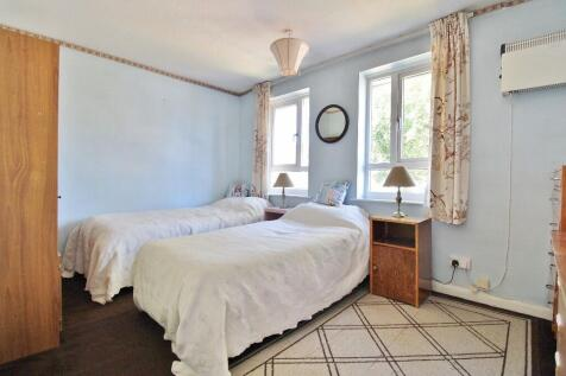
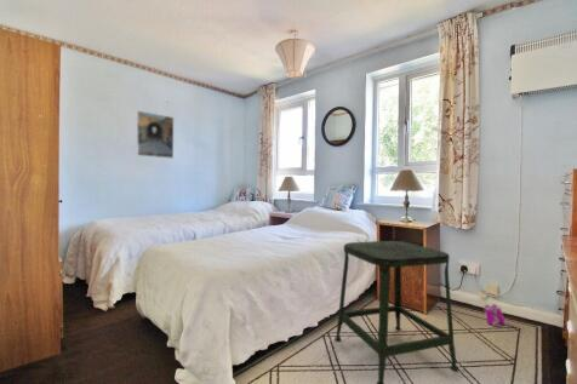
+ stool (388, 300)
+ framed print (155, 136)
+ shoe (496, 314)
